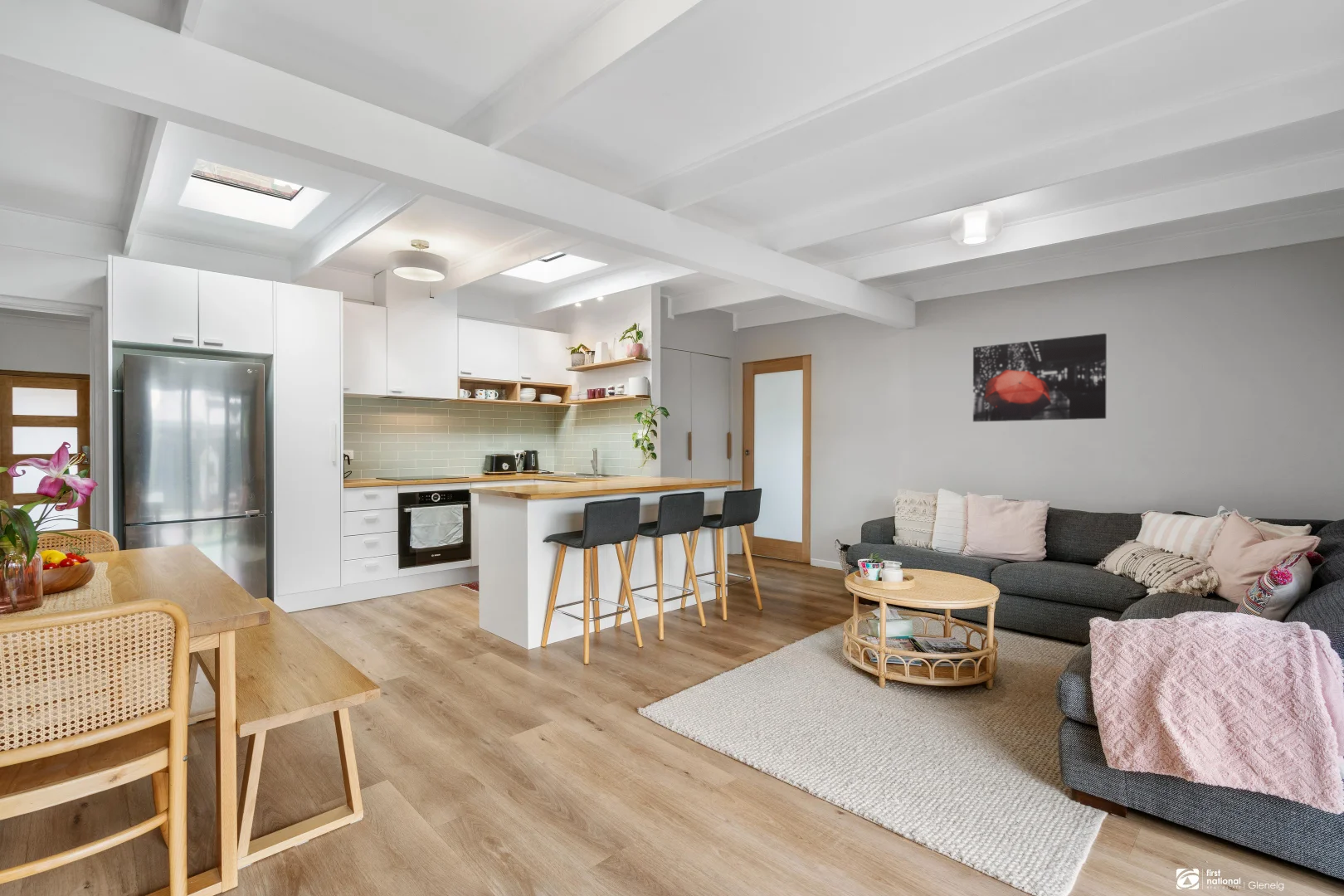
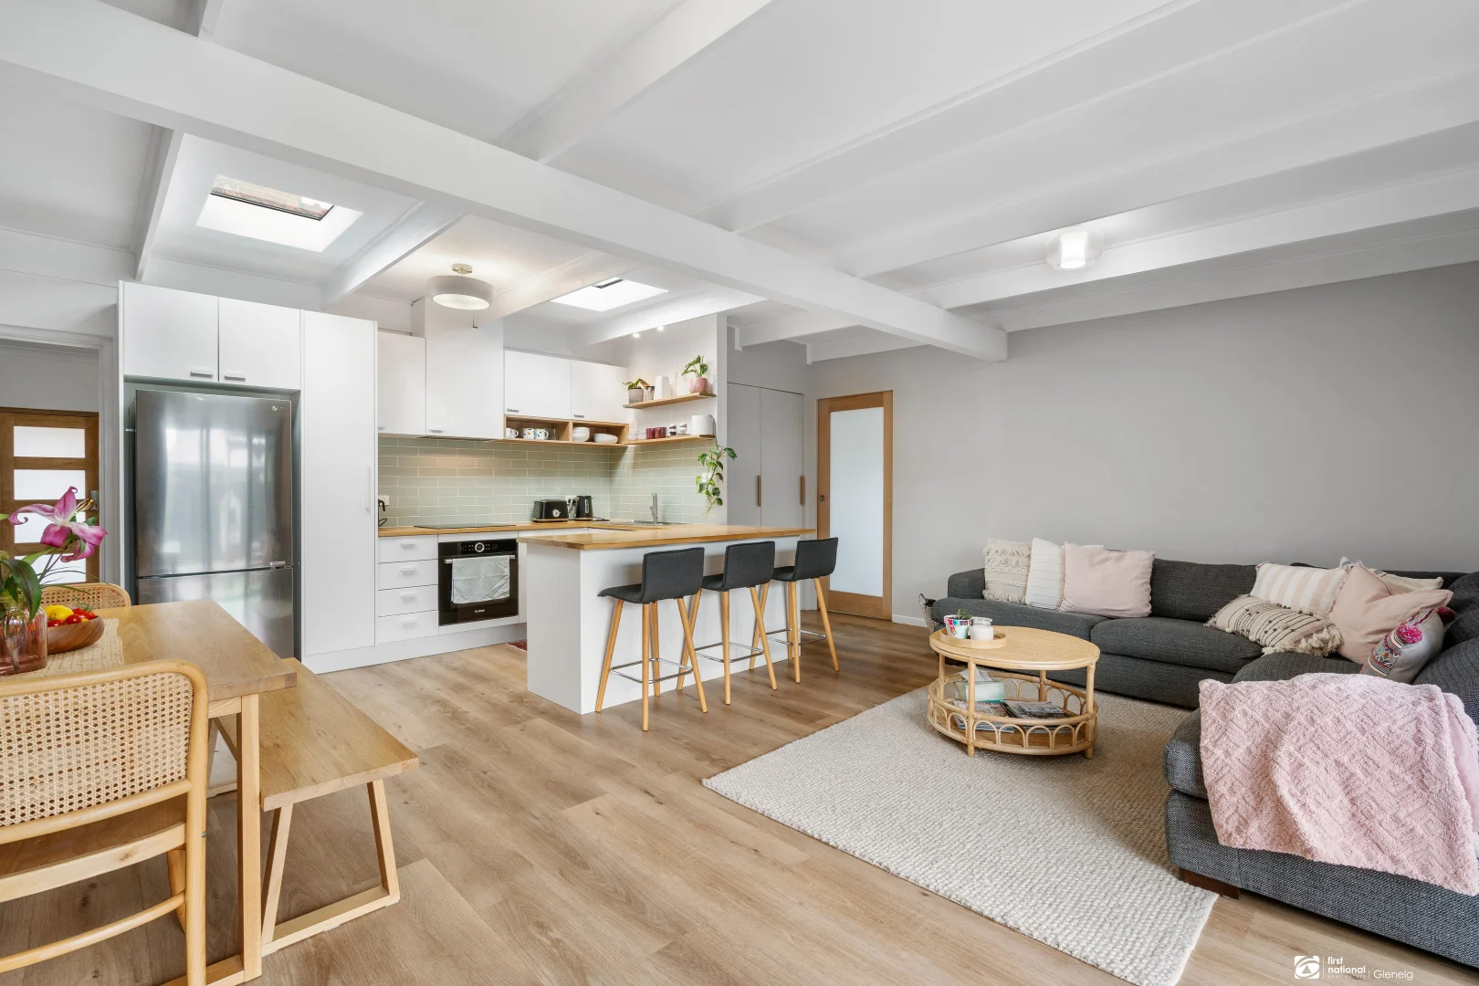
- wall art (1035, 380)
